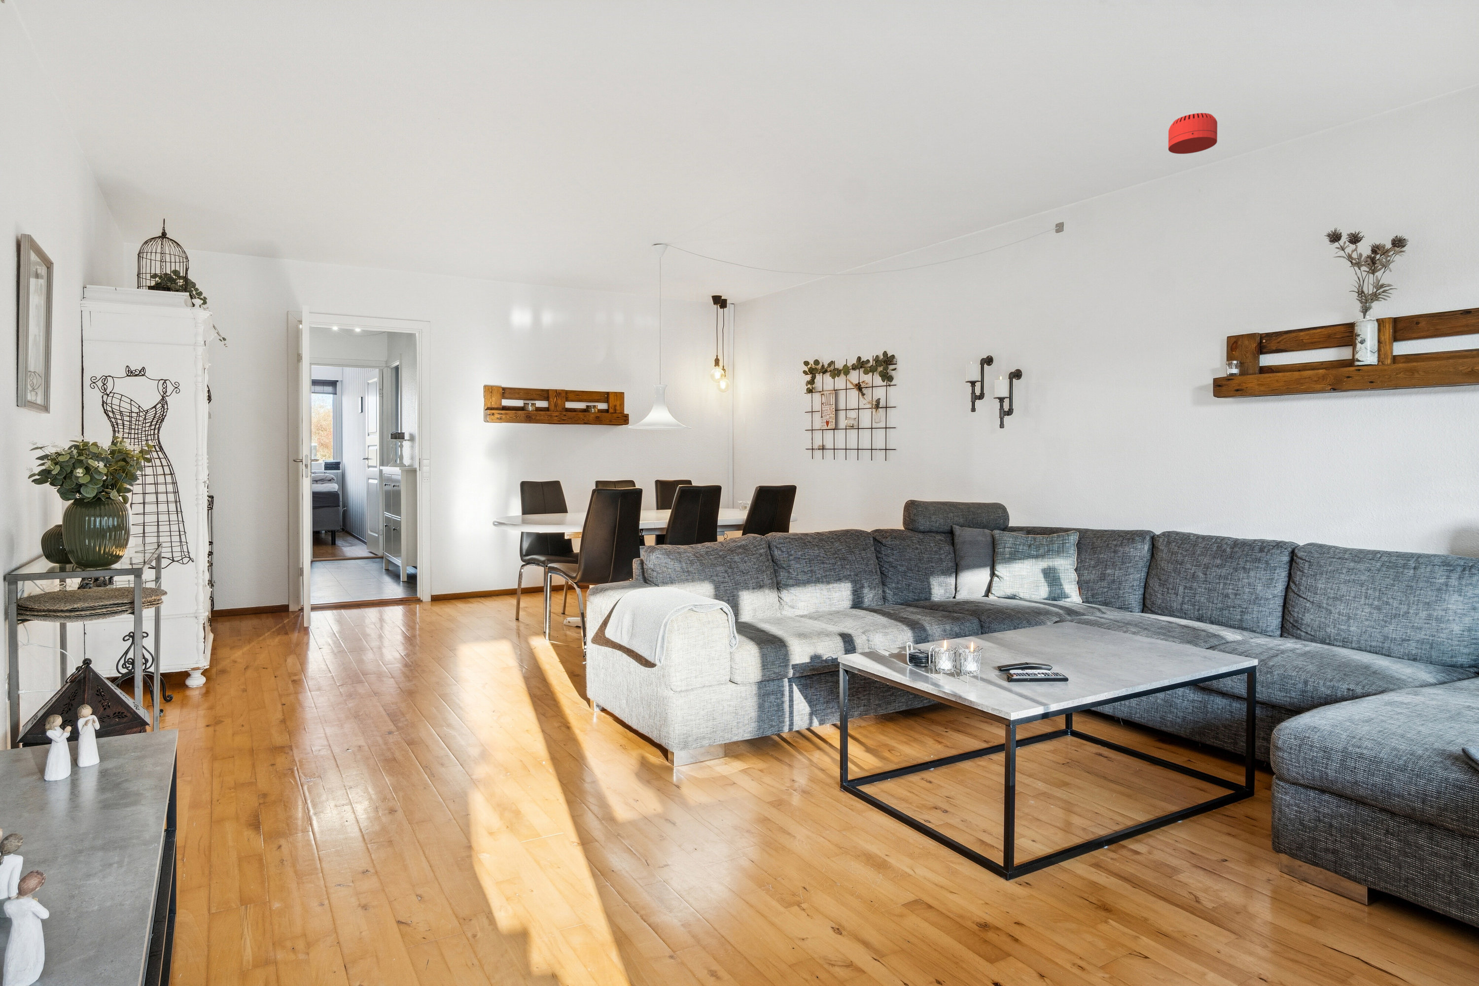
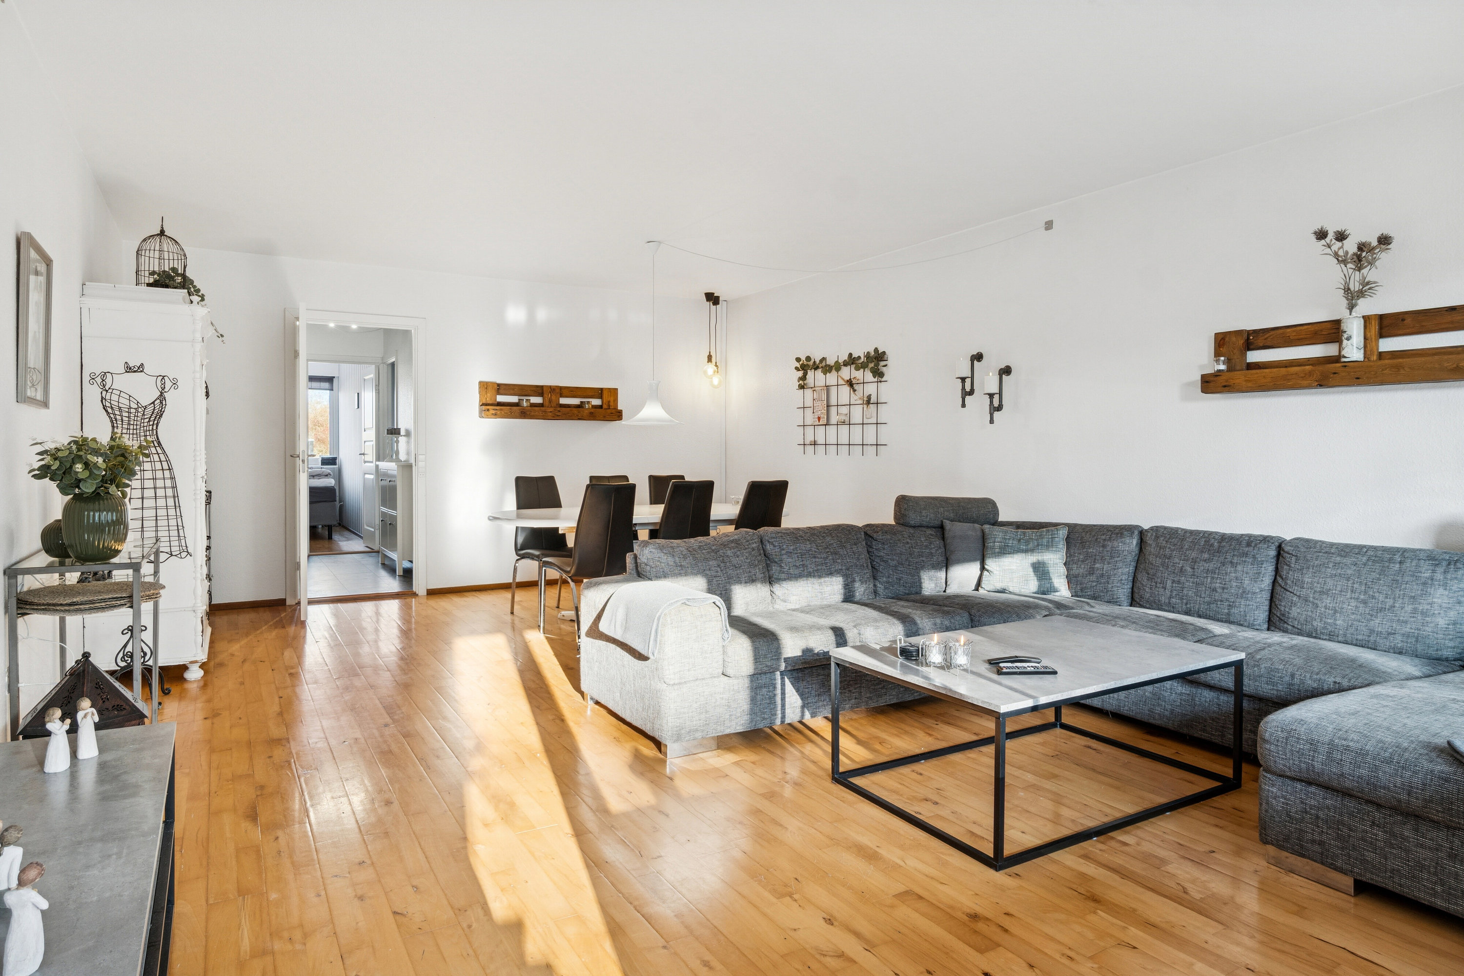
- smoke detector (1192, 133)
